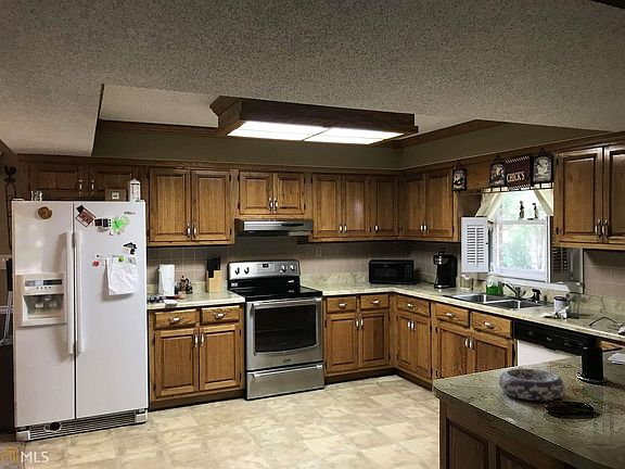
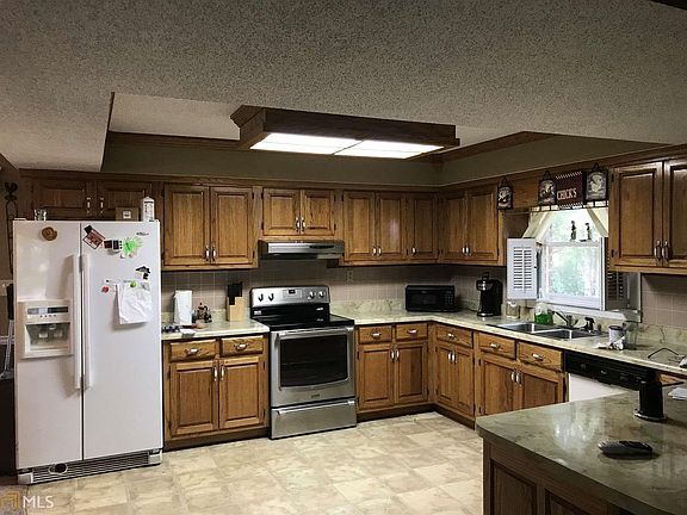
- decorative bowl (531, 384)
